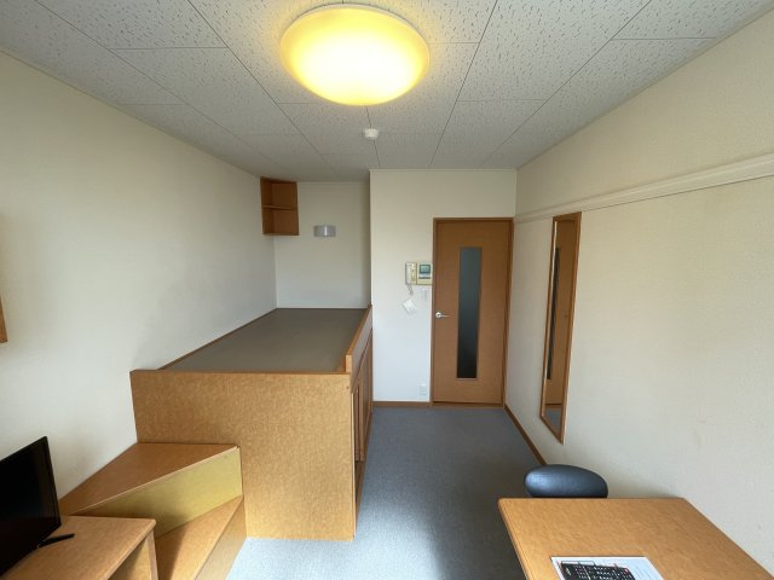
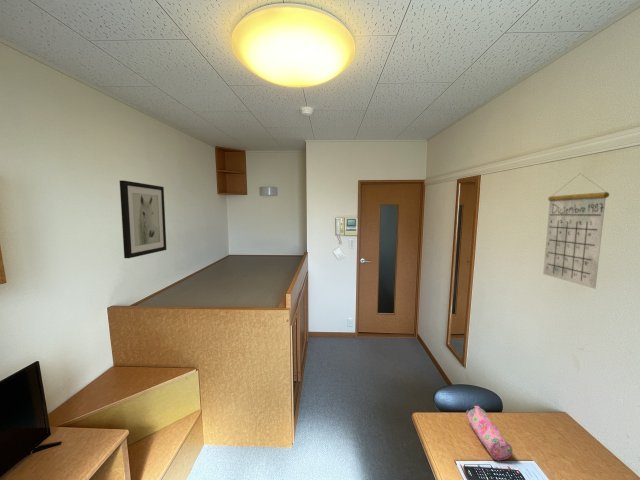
+ wall art (145, 219)
+ pencil case (487, 431)
+ calendar (572, 228)
